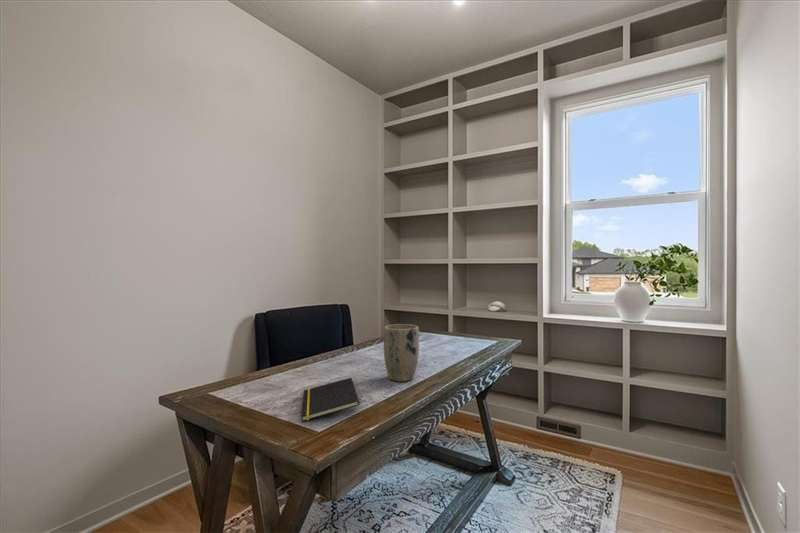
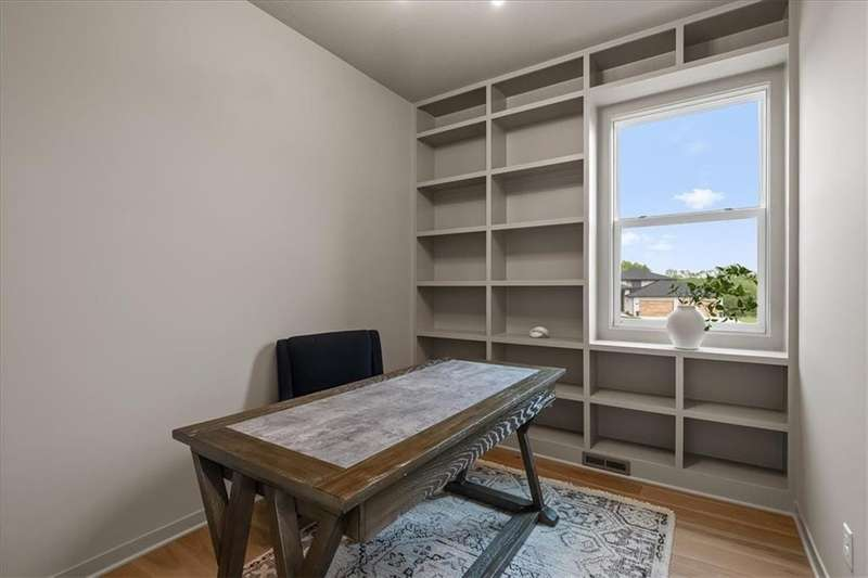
- notepad (329, 397)
- plant pot (401, 352)
